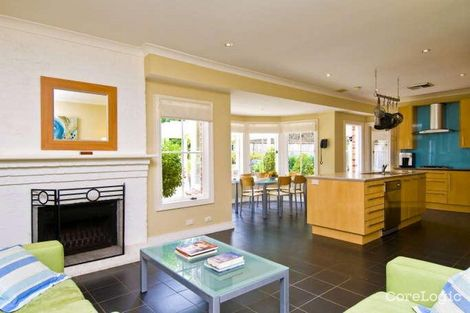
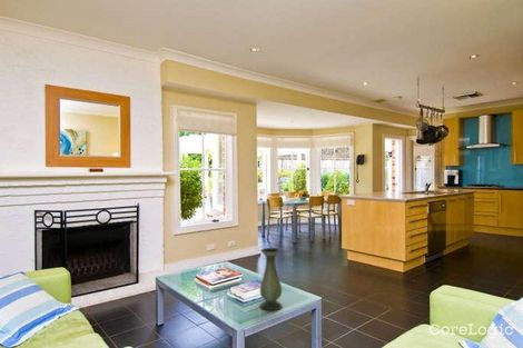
+ vase (270, 278)
